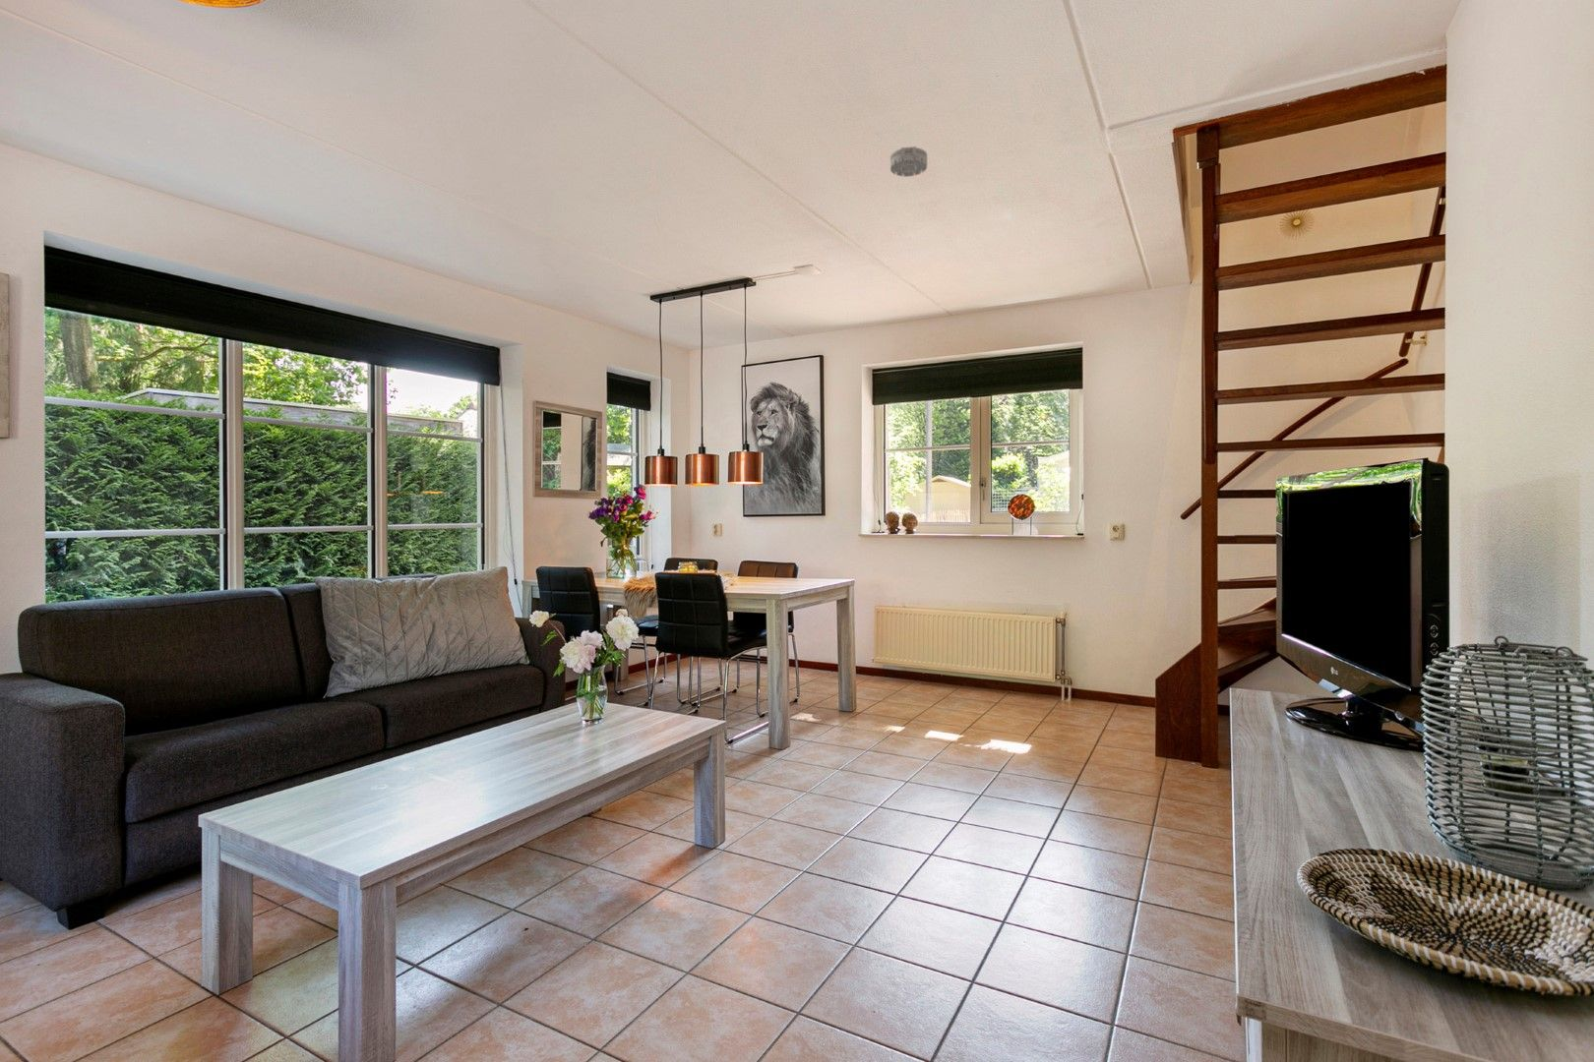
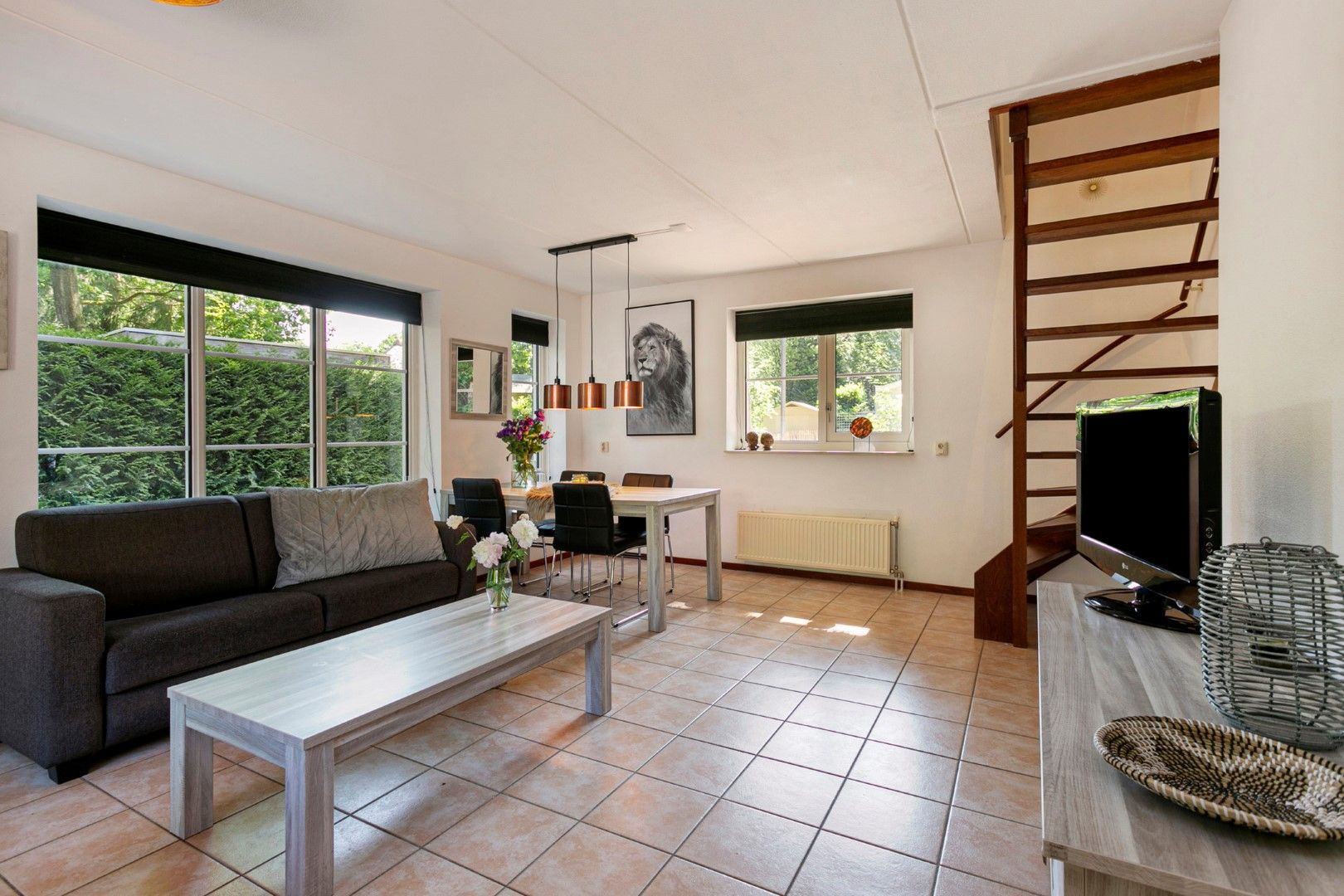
- smoke detector (908, 160)
